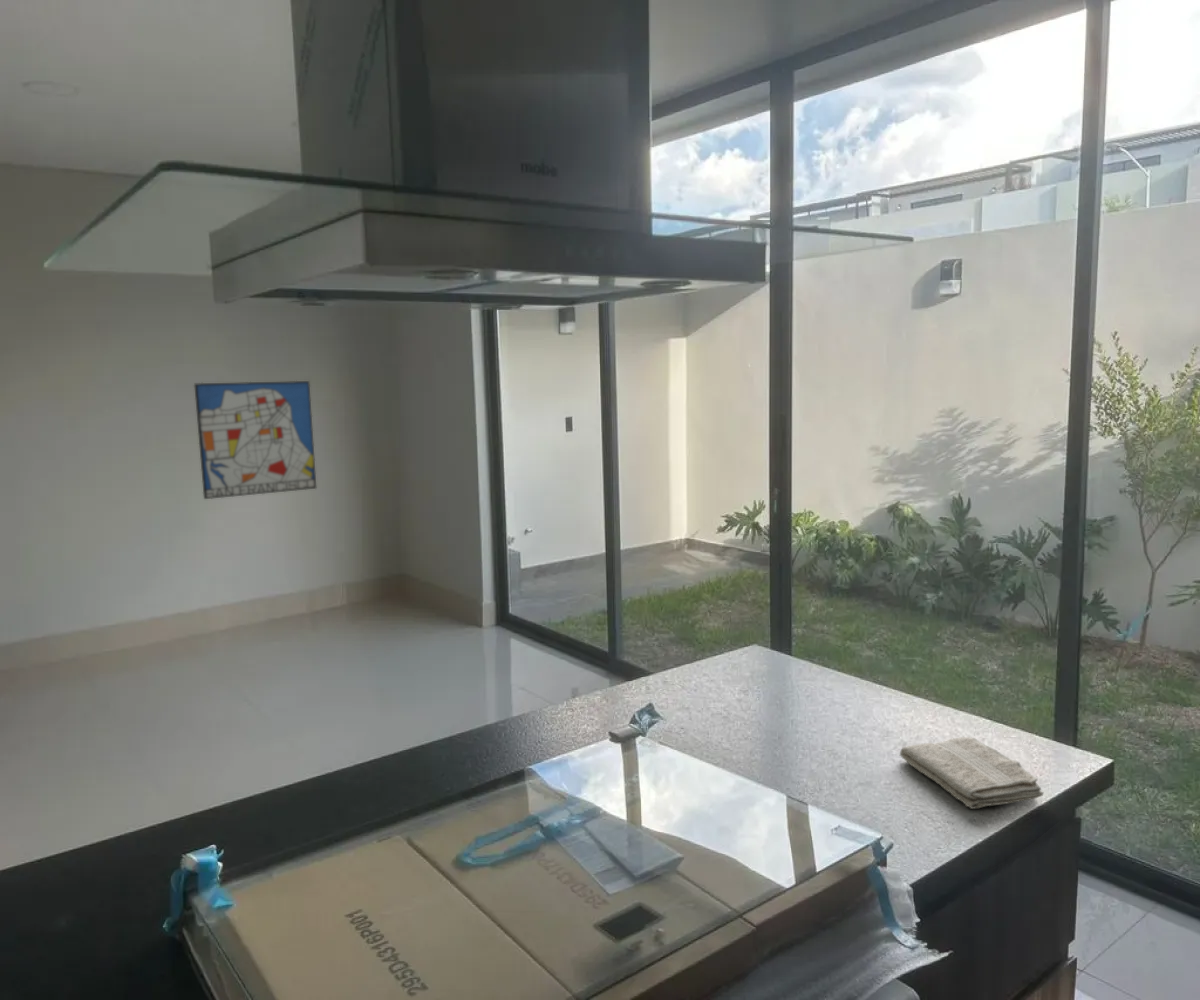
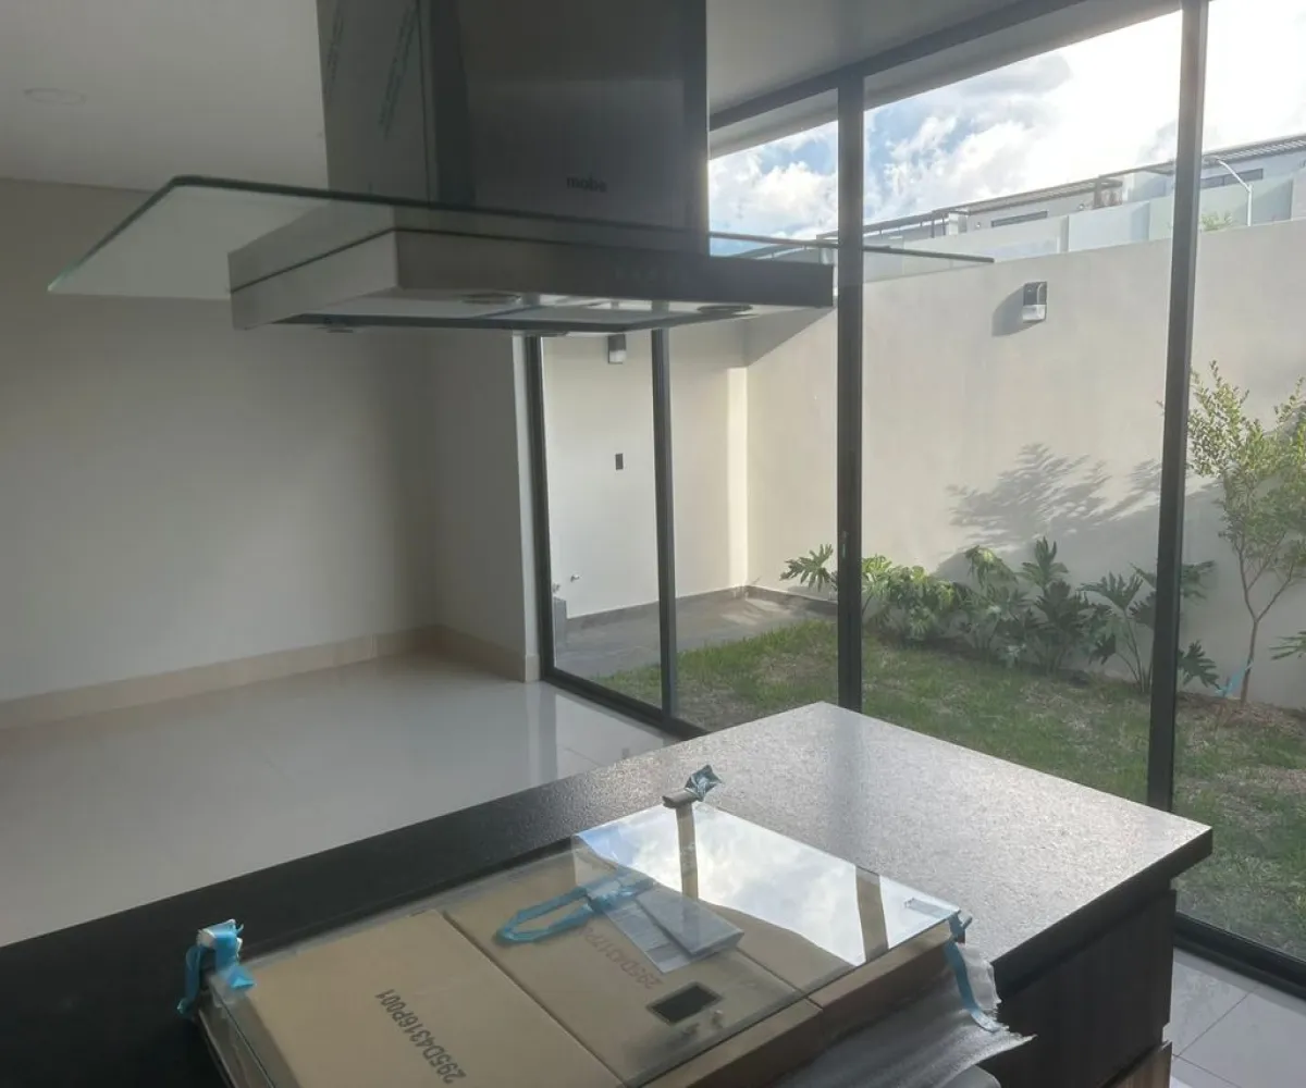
- washcloth (968, 768)
- wall art (258, 438)
